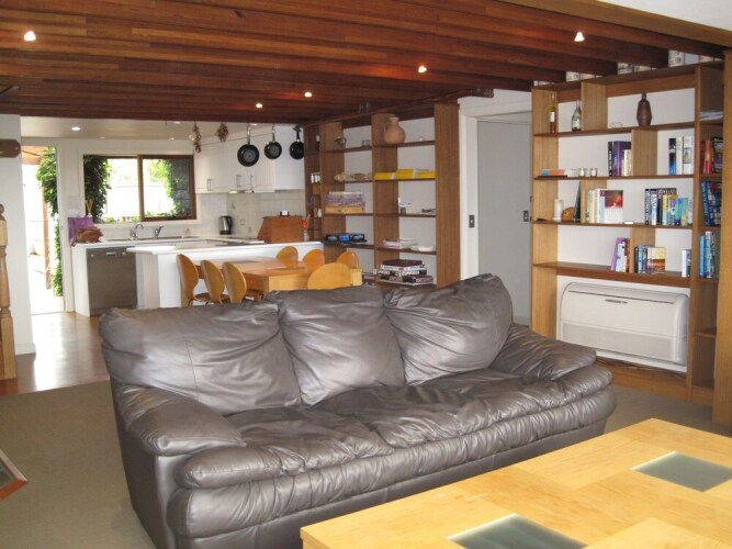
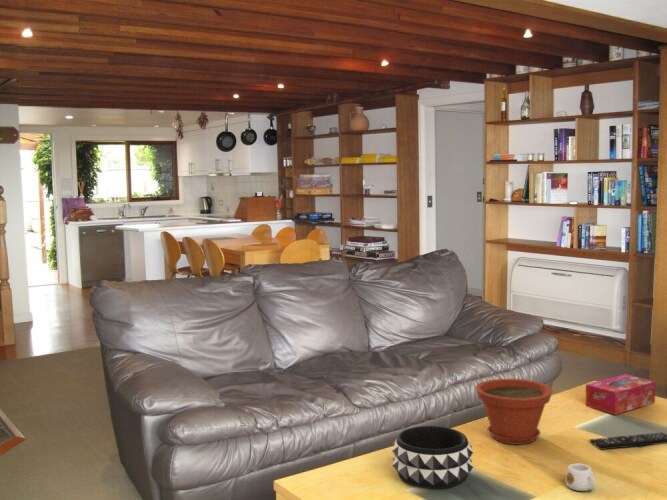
+ plant pot (513, 413)
+ mug (582, 478)
+ tissue box (620, 393)
+ decorative bowl (432, 455)
+ remote control (631, 440)
